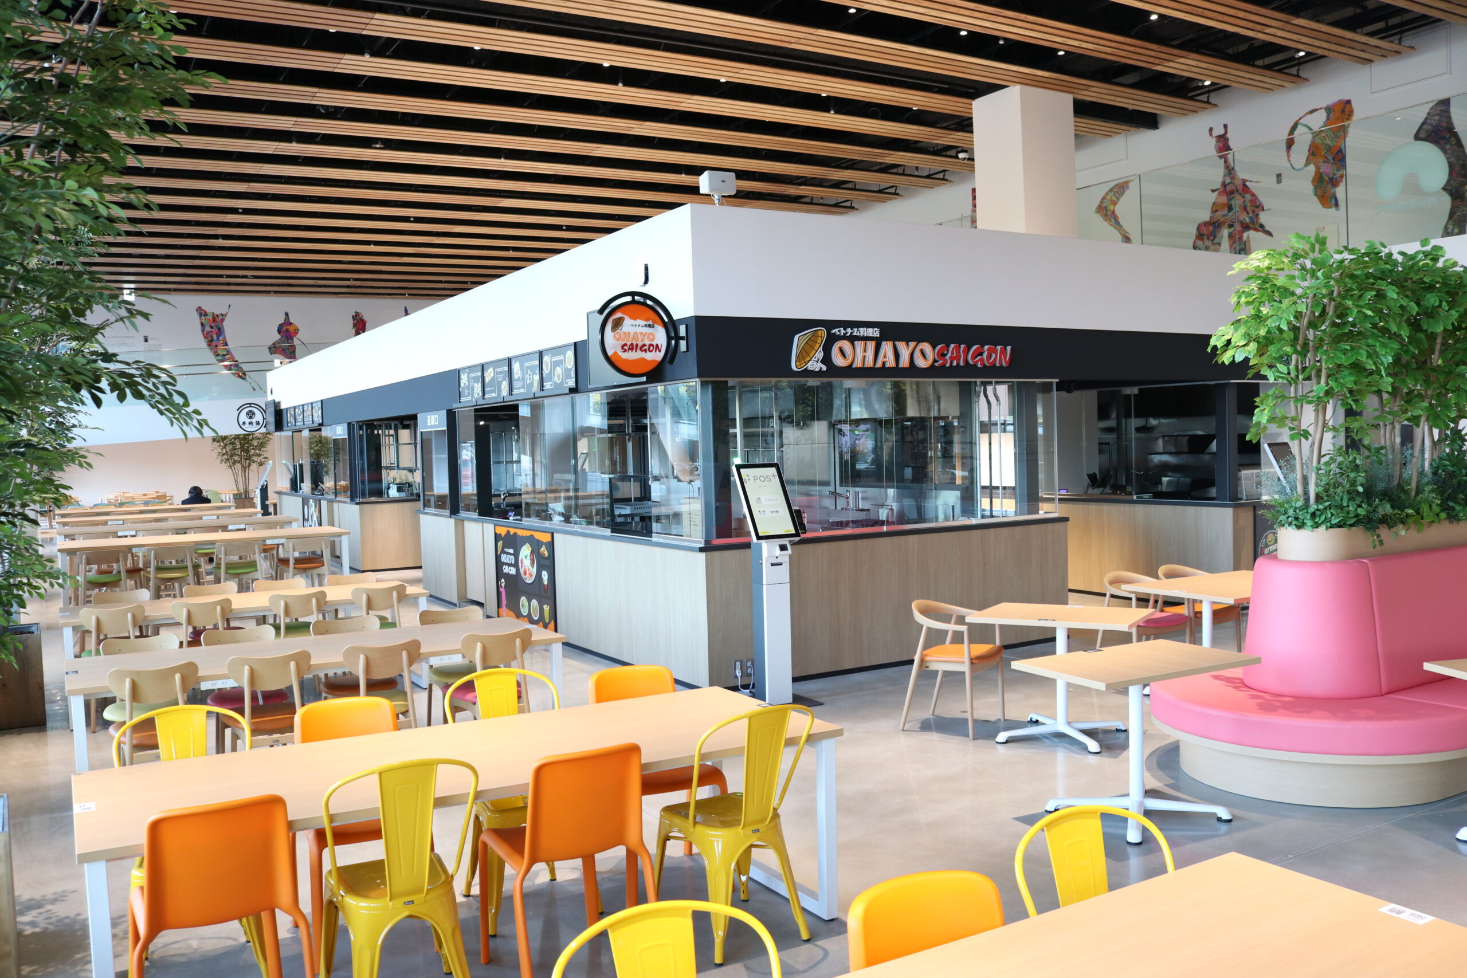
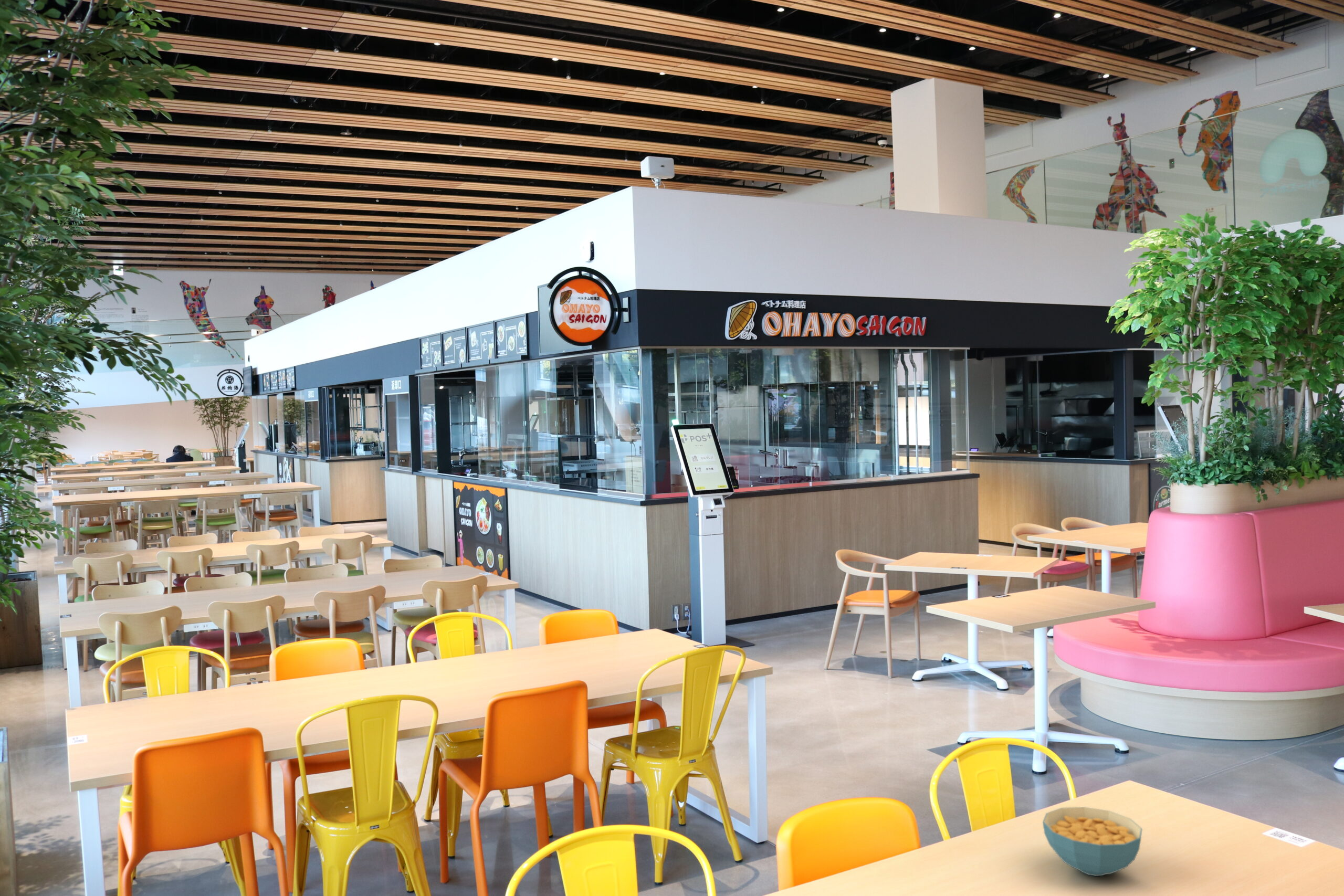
+ cereal bowl (1092, 847)
